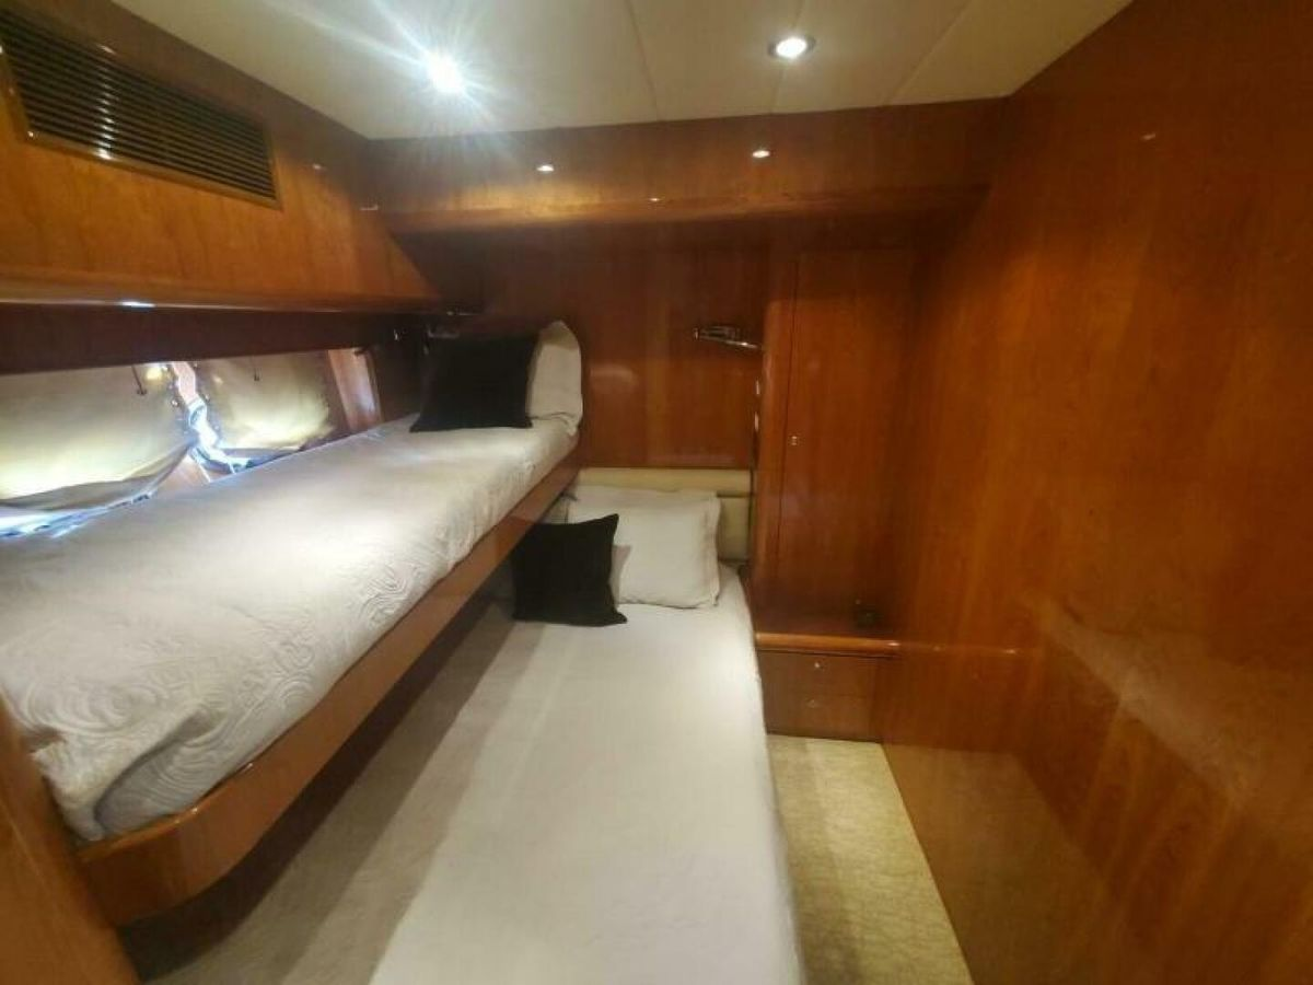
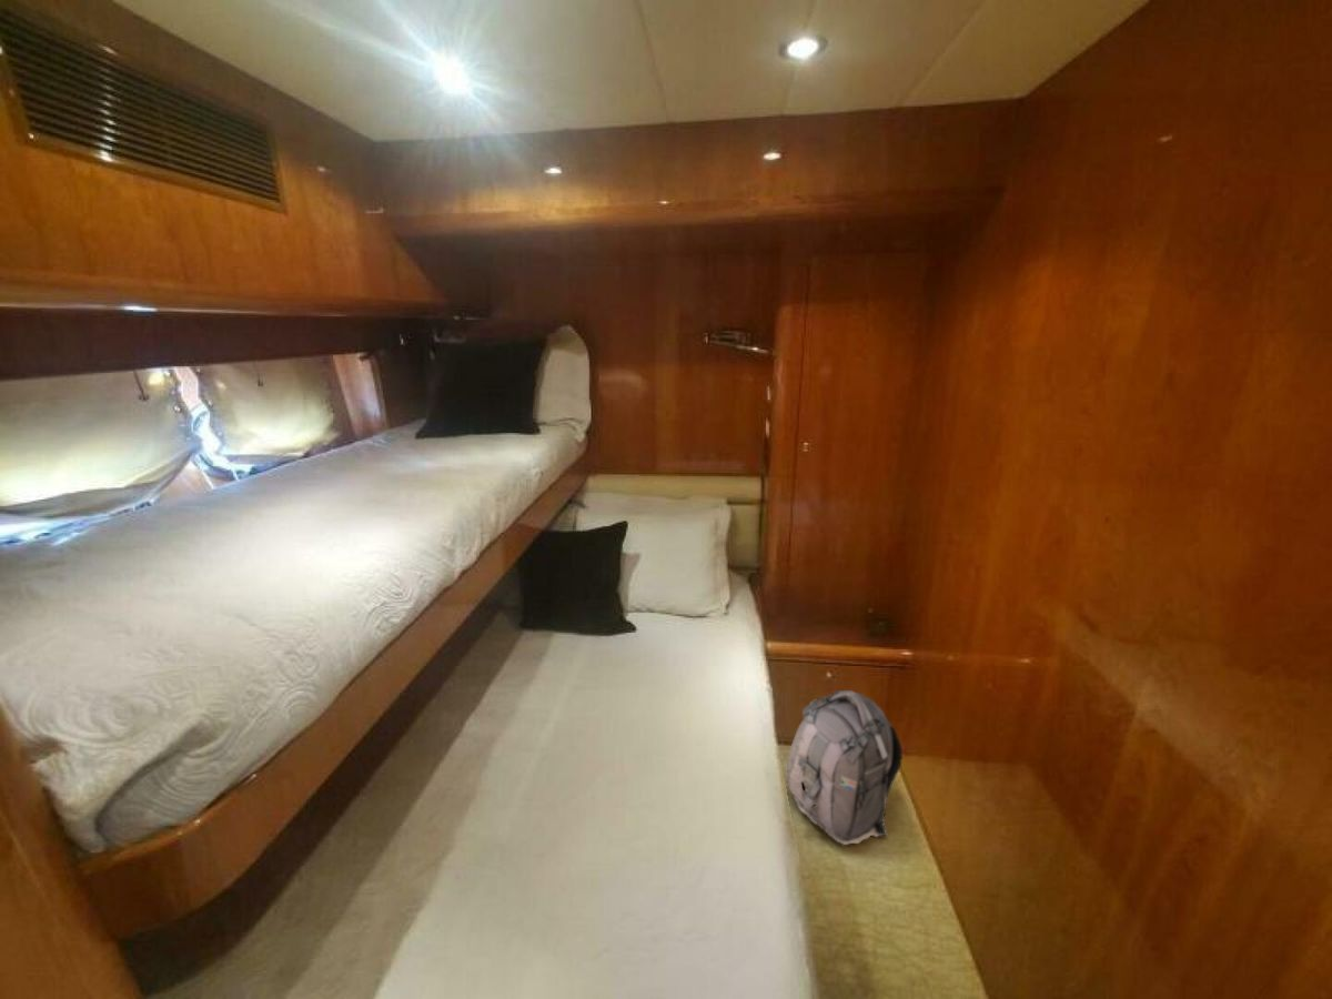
+ backpack (846, 753)
